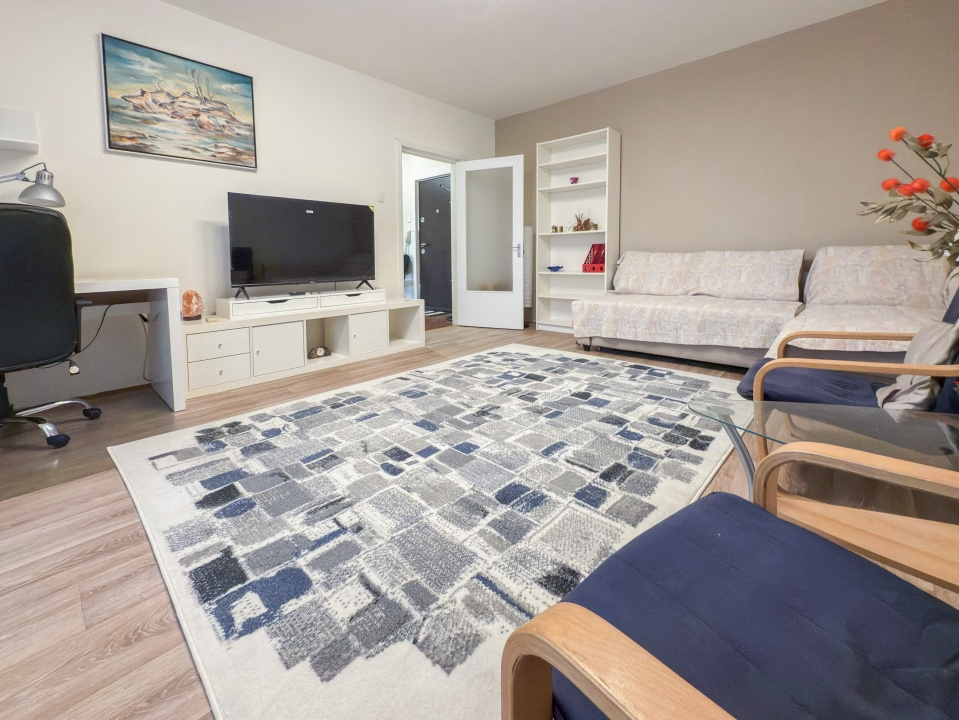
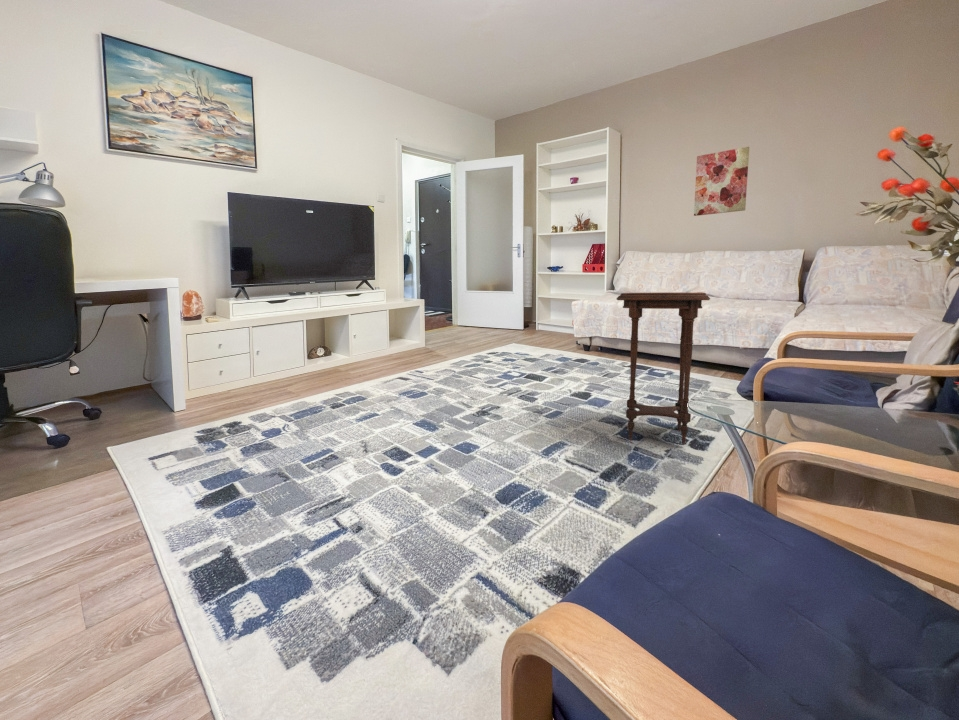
+ side table (680, 365)
+ wall art (720, 182)
